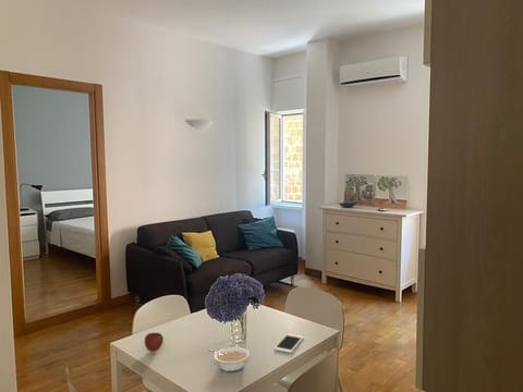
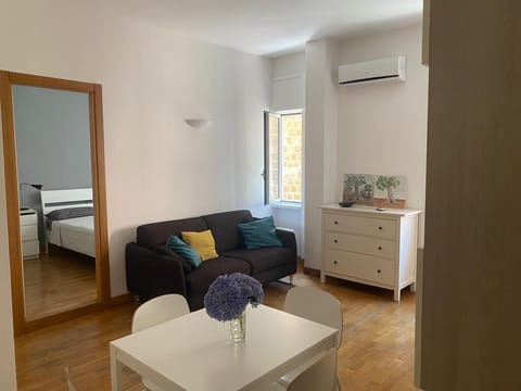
- cell phone (289, 342)
- legume (230, 359)
- fruit (154, 341)
